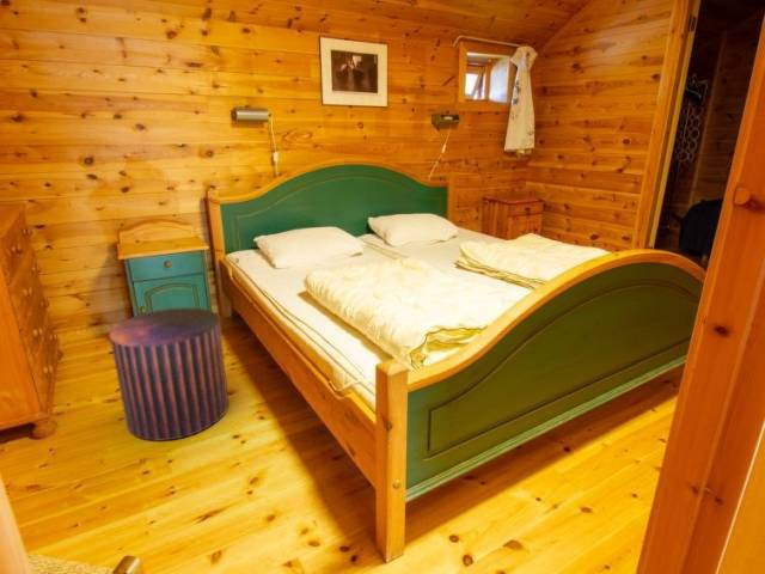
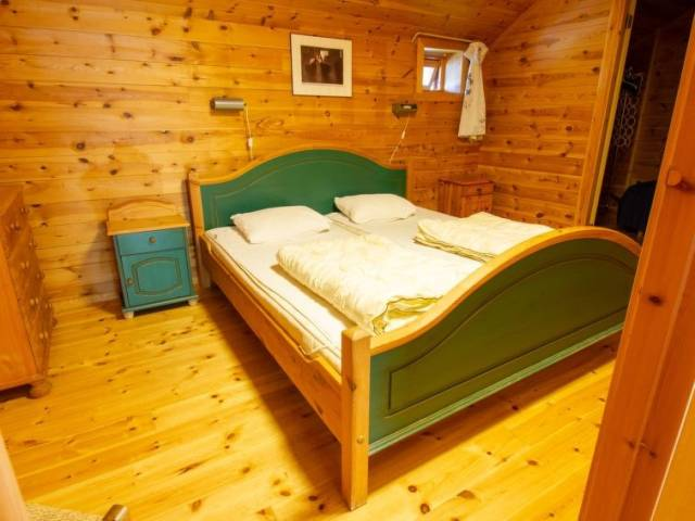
- stool (173, 370)
